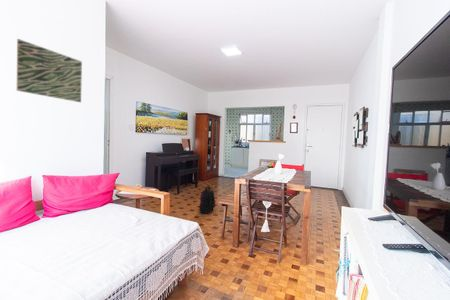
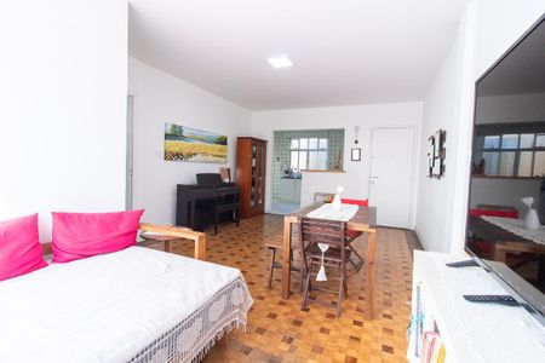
- wall art (52, 74)
- backpack (207, 199)
